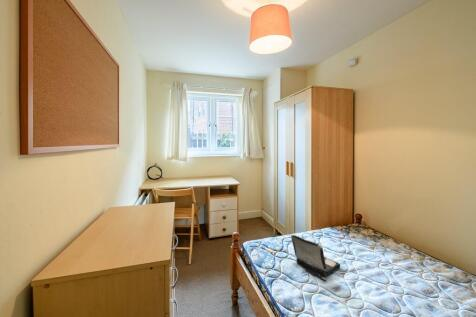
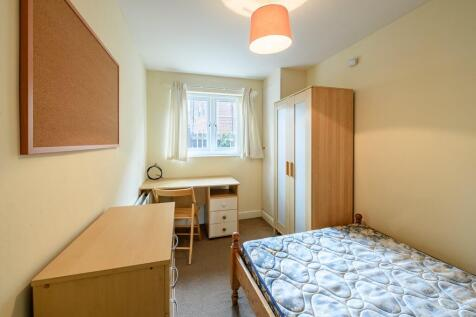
- laptop (315, 251)
